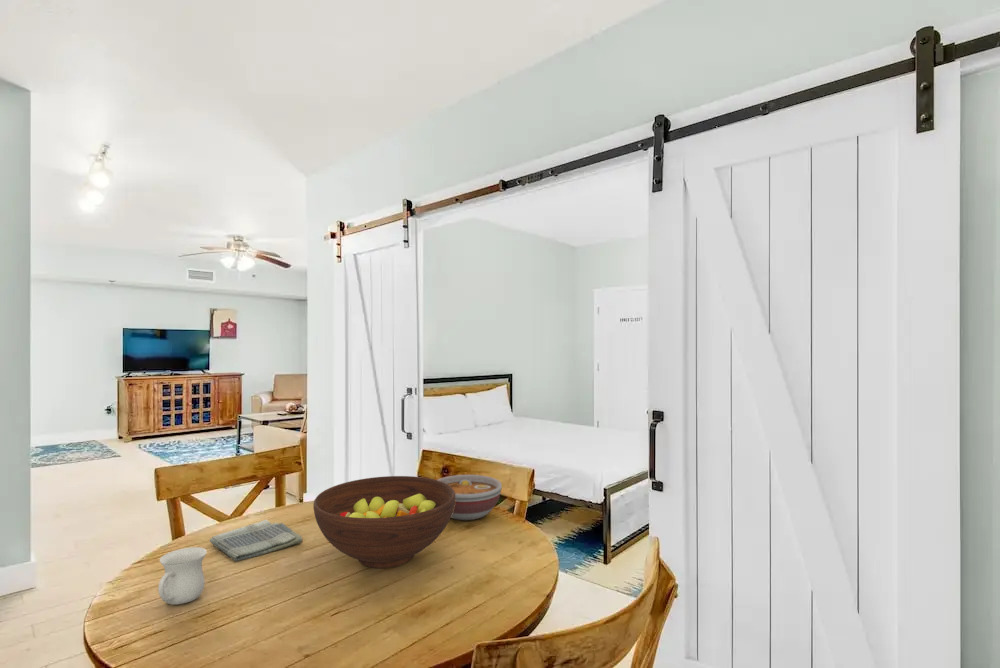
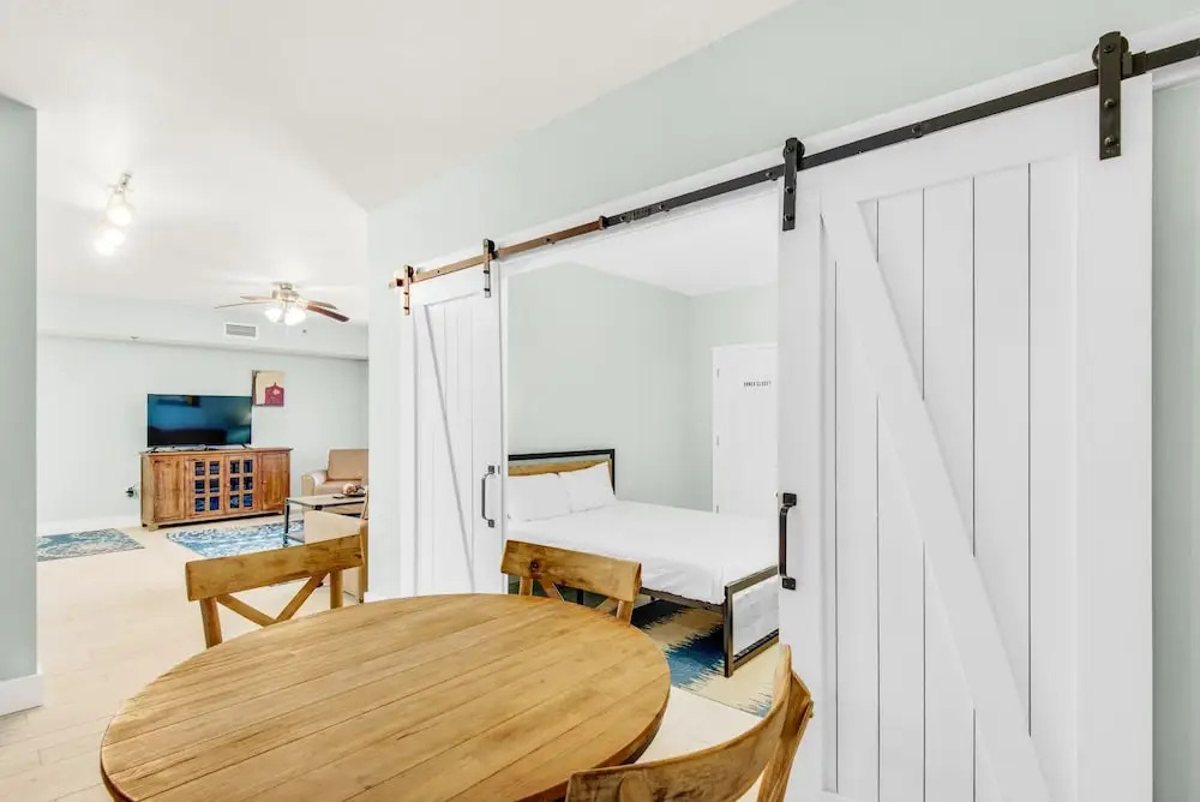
- dish towel (257, 537)
- bowl (466, 499)
- mug (178, 580)
- fruit bowl (386, 526)
